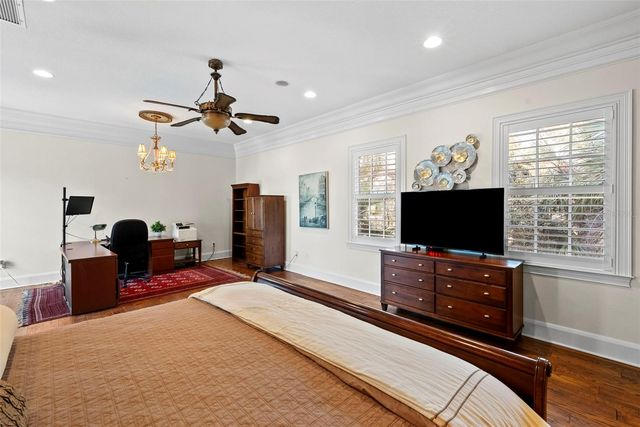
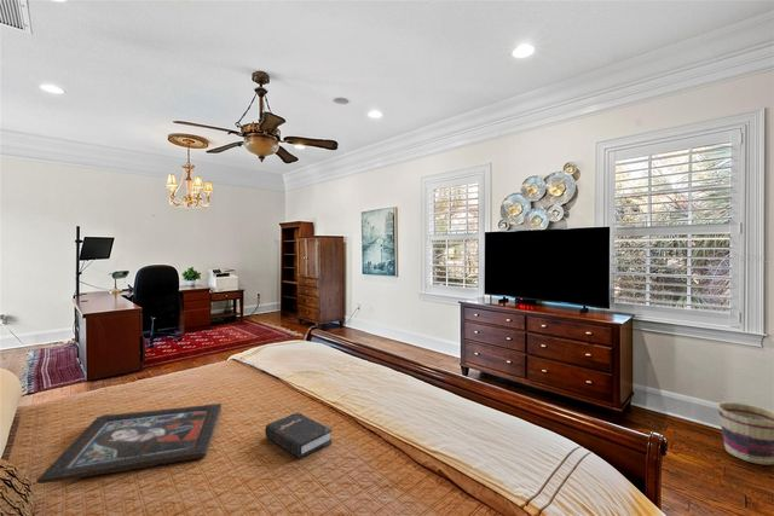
+ basket (749, 433)
+ hardback book (298, 433)
+ religious icon (145, 435)
